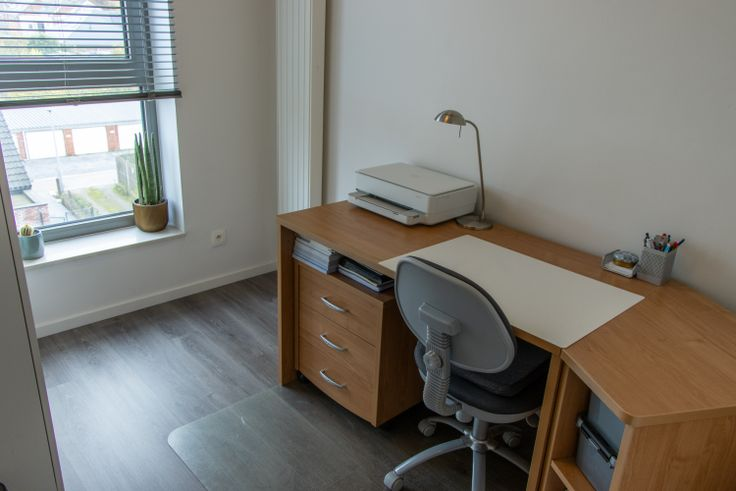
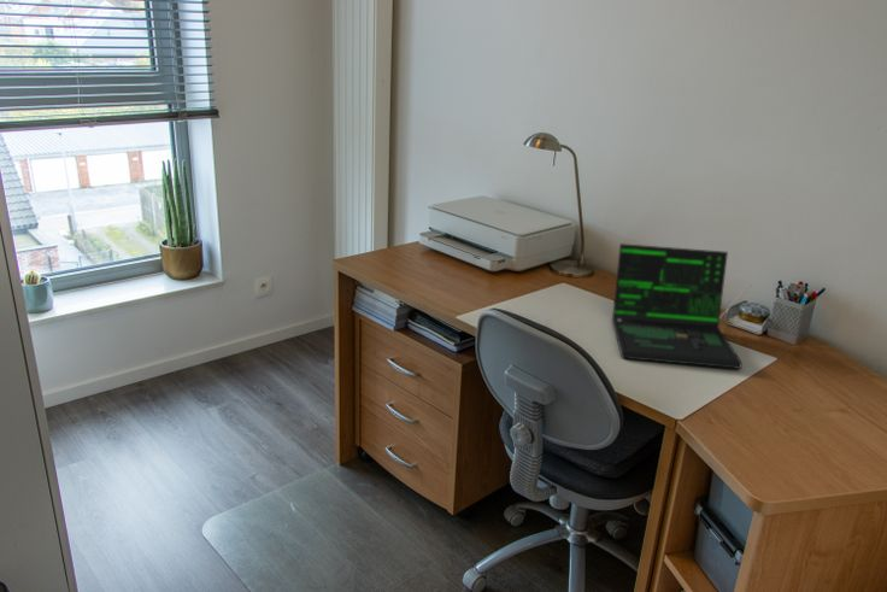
+ laptop (692, 303)
